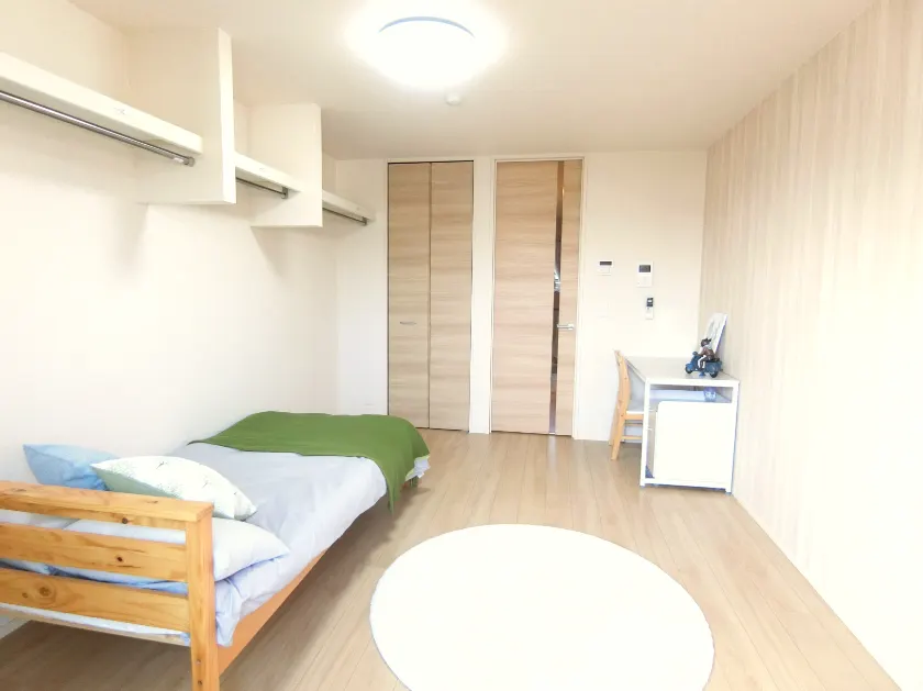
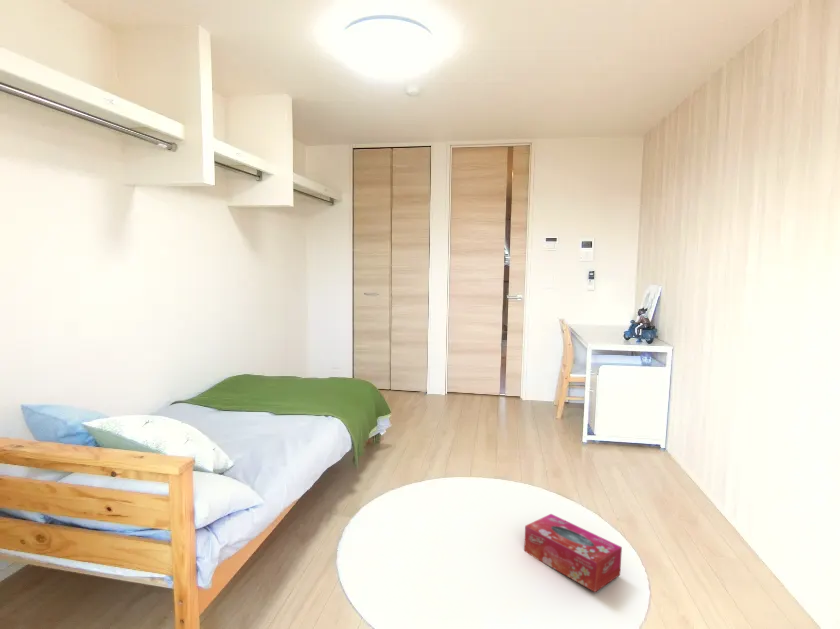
+ tissue box (571, 549)
